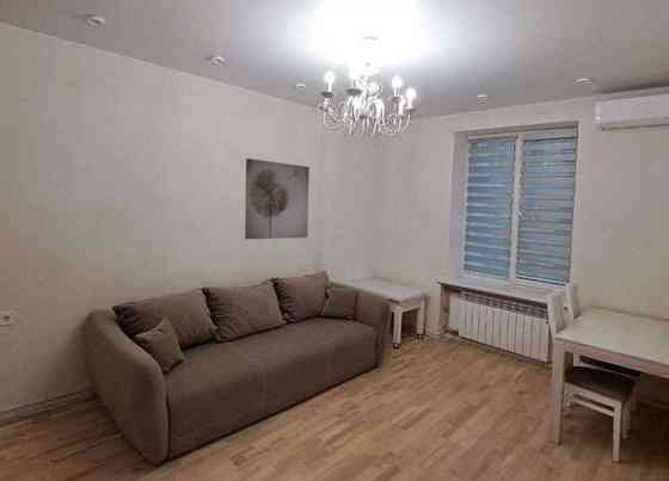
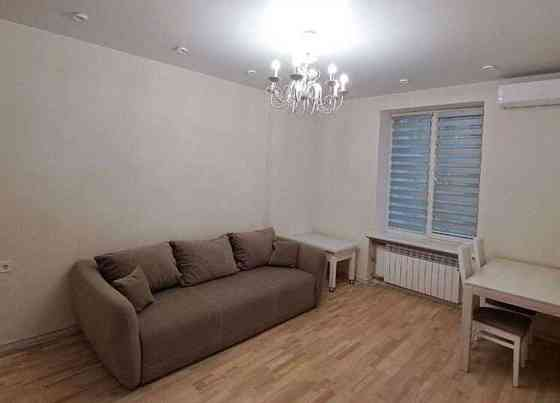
- wall art (278, 201)
